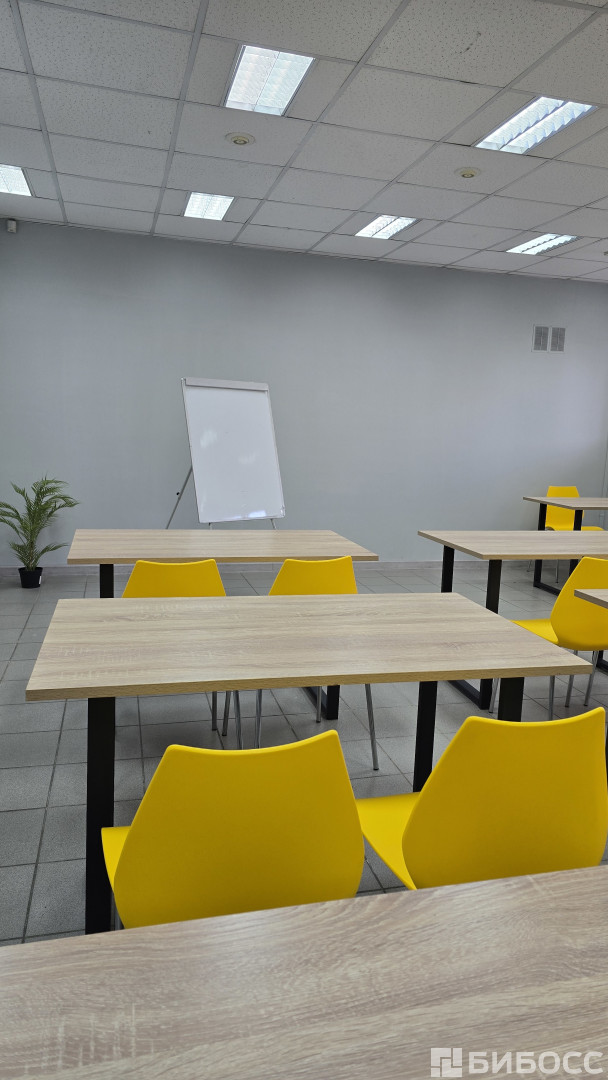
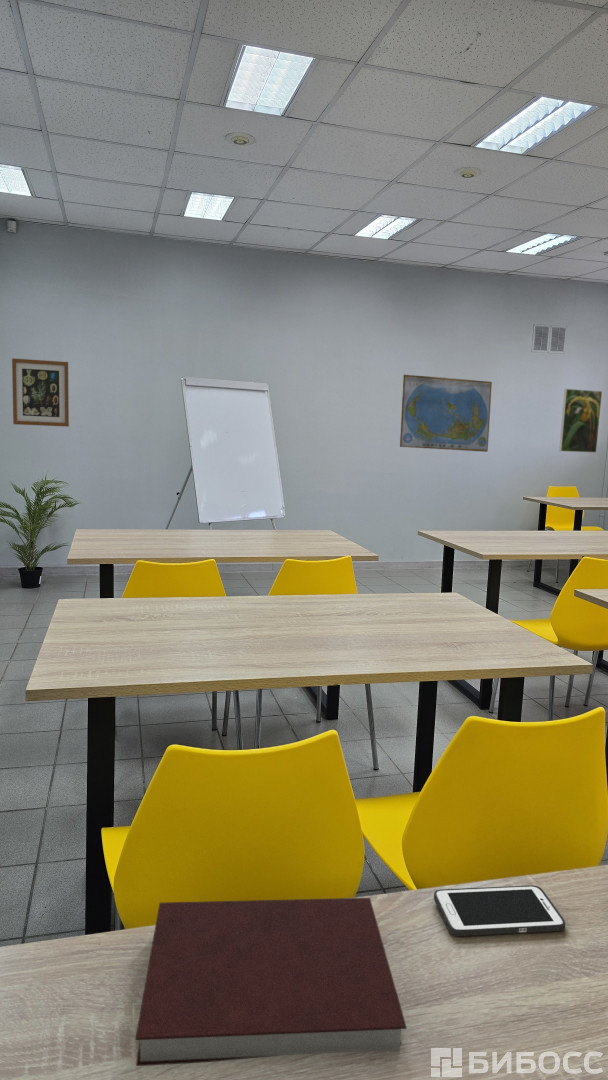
+ wall art (40, 393)
+ cell phone (497, 910)
+ notebook (269, 970)
+ world map (446, 414)
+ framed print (580, 421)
